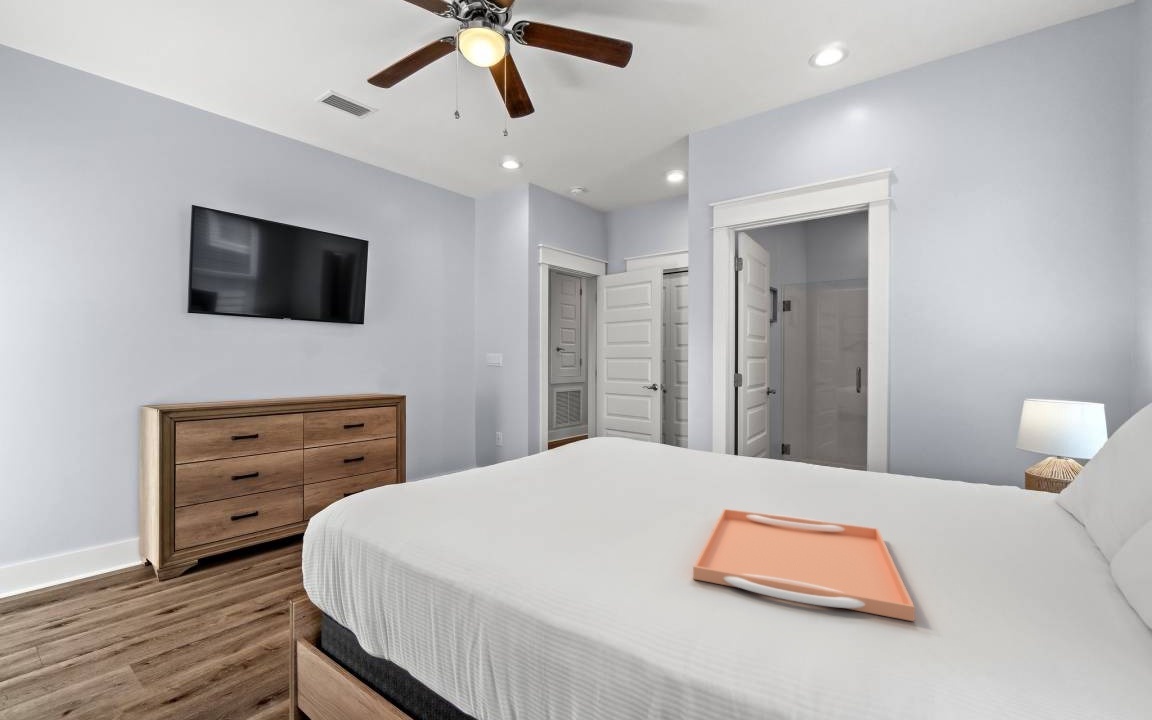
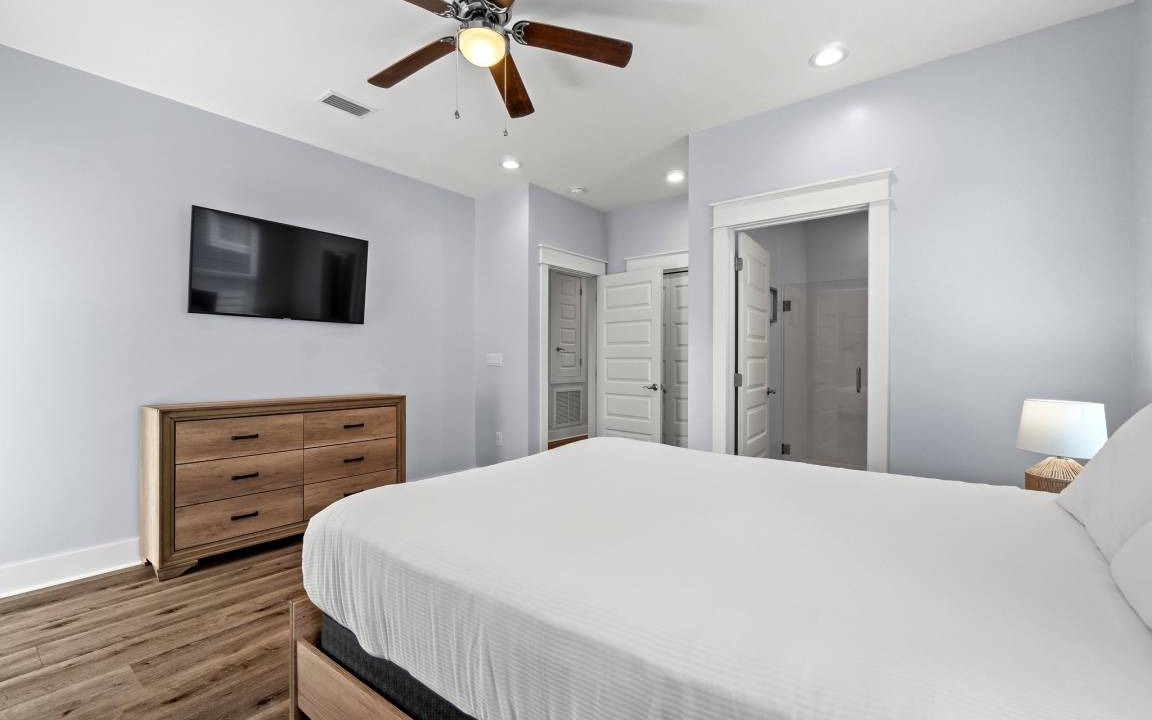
- serving tray (795, 550)
